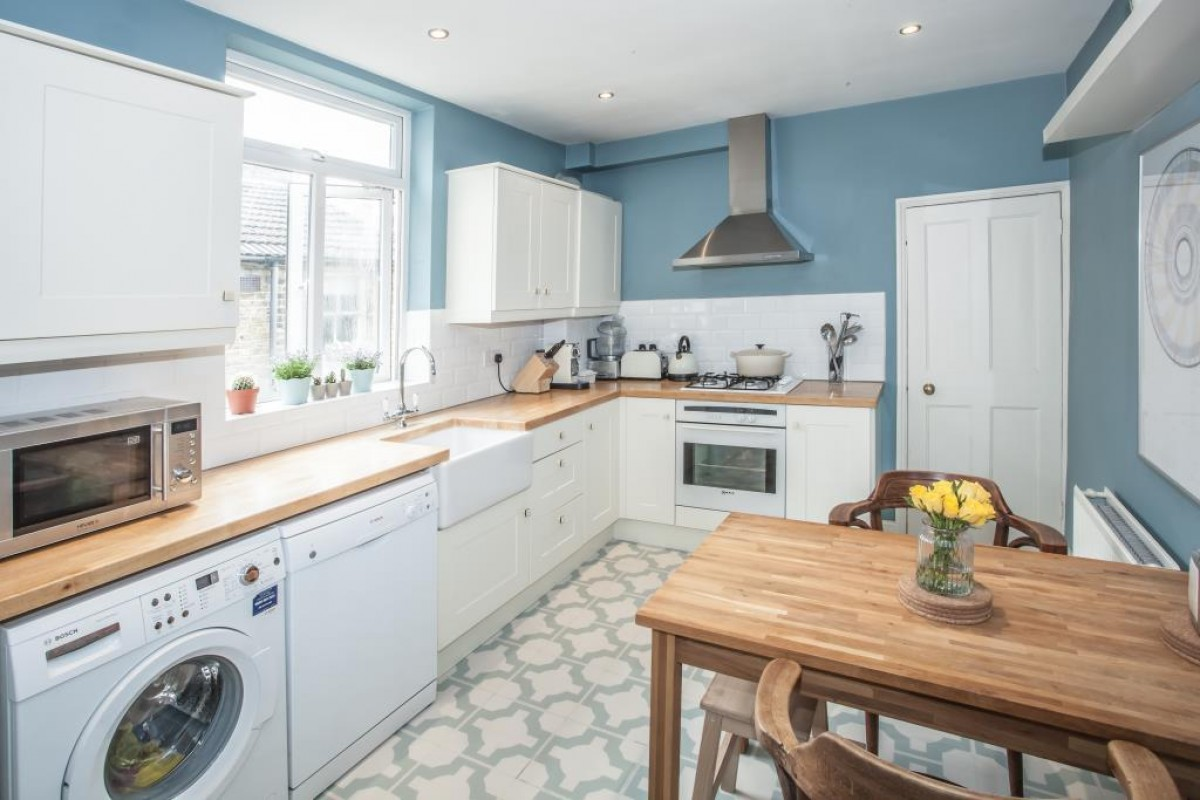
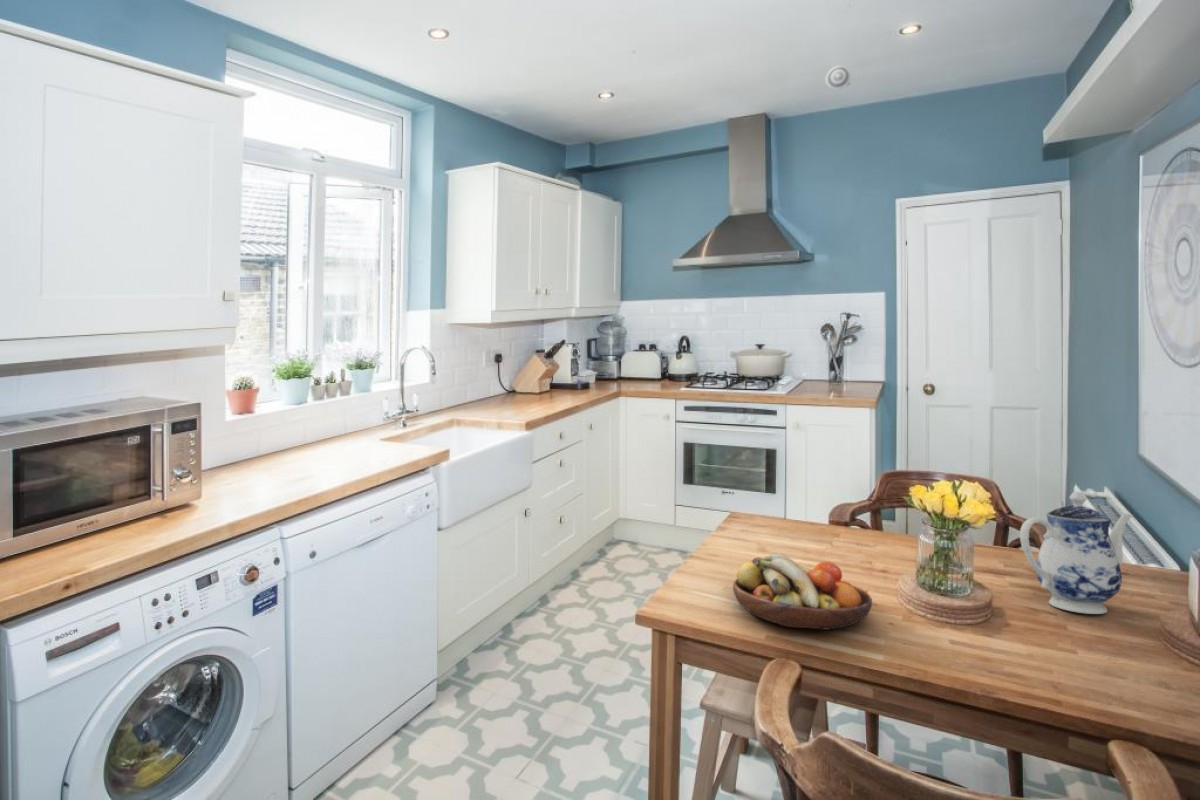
+ fruit bowl (800, 584)
+ smoke detector (838, 76)
+ teapot (1077, 549)
